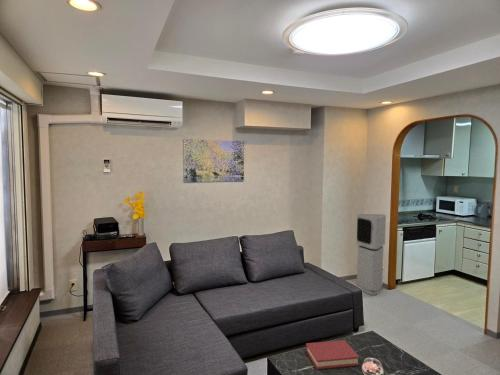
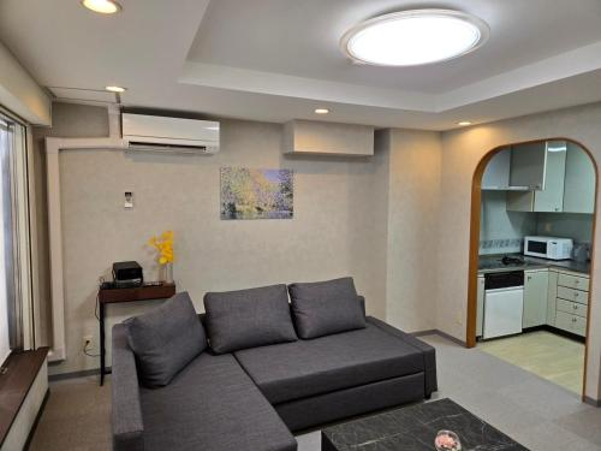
- hardback book (331, 353)
- air purifier (373, 252)
